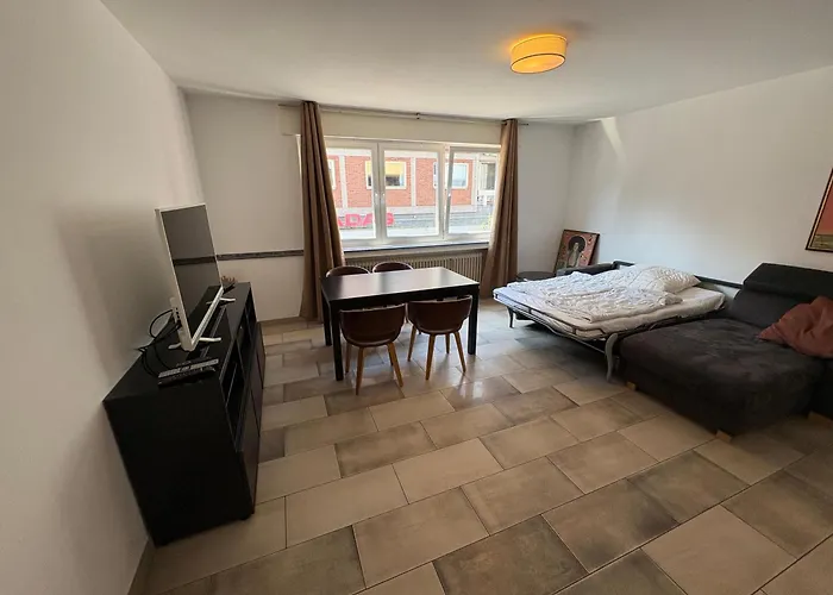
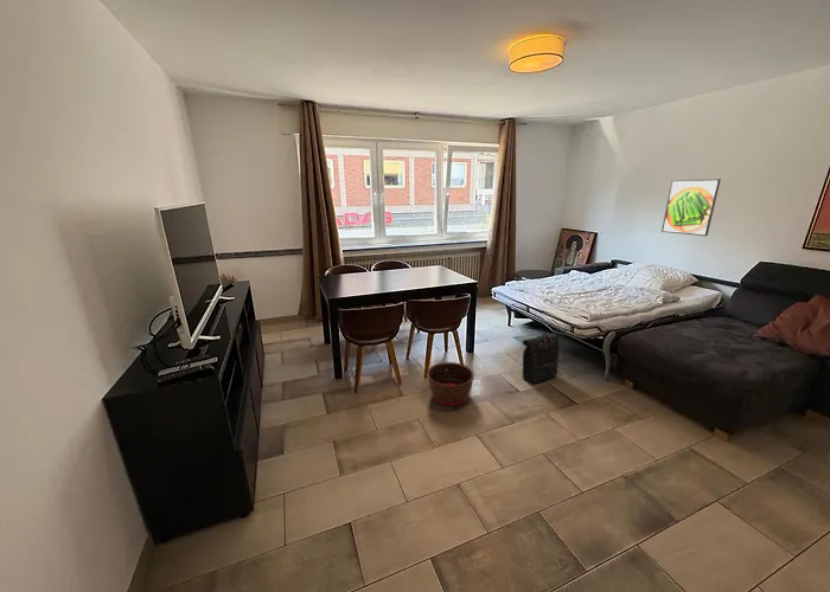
+ backpack (541, 354)
+ basket (449, 384)
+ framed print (688, 207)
